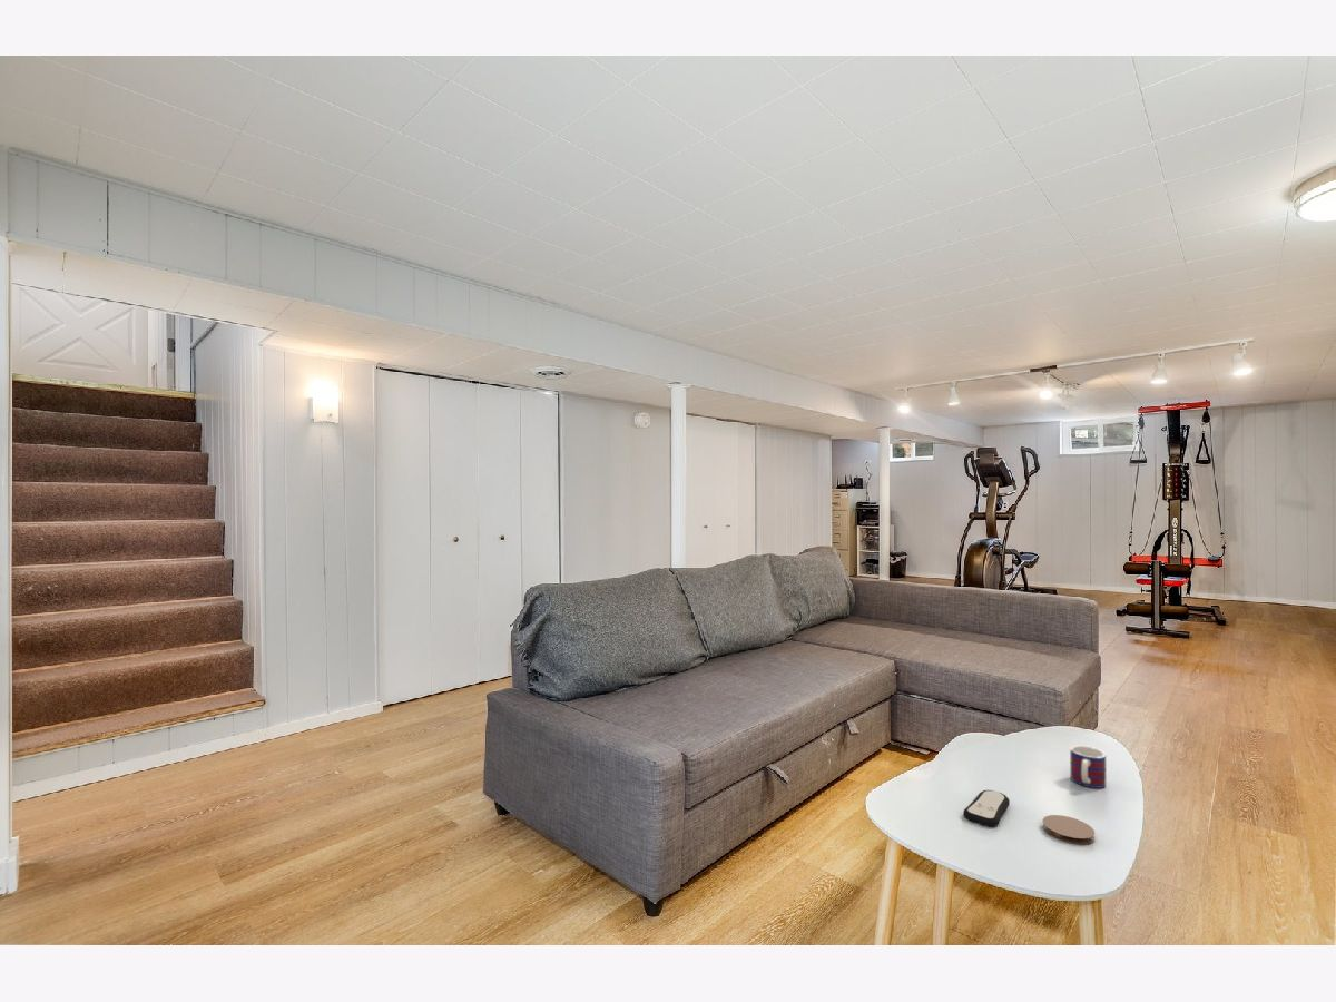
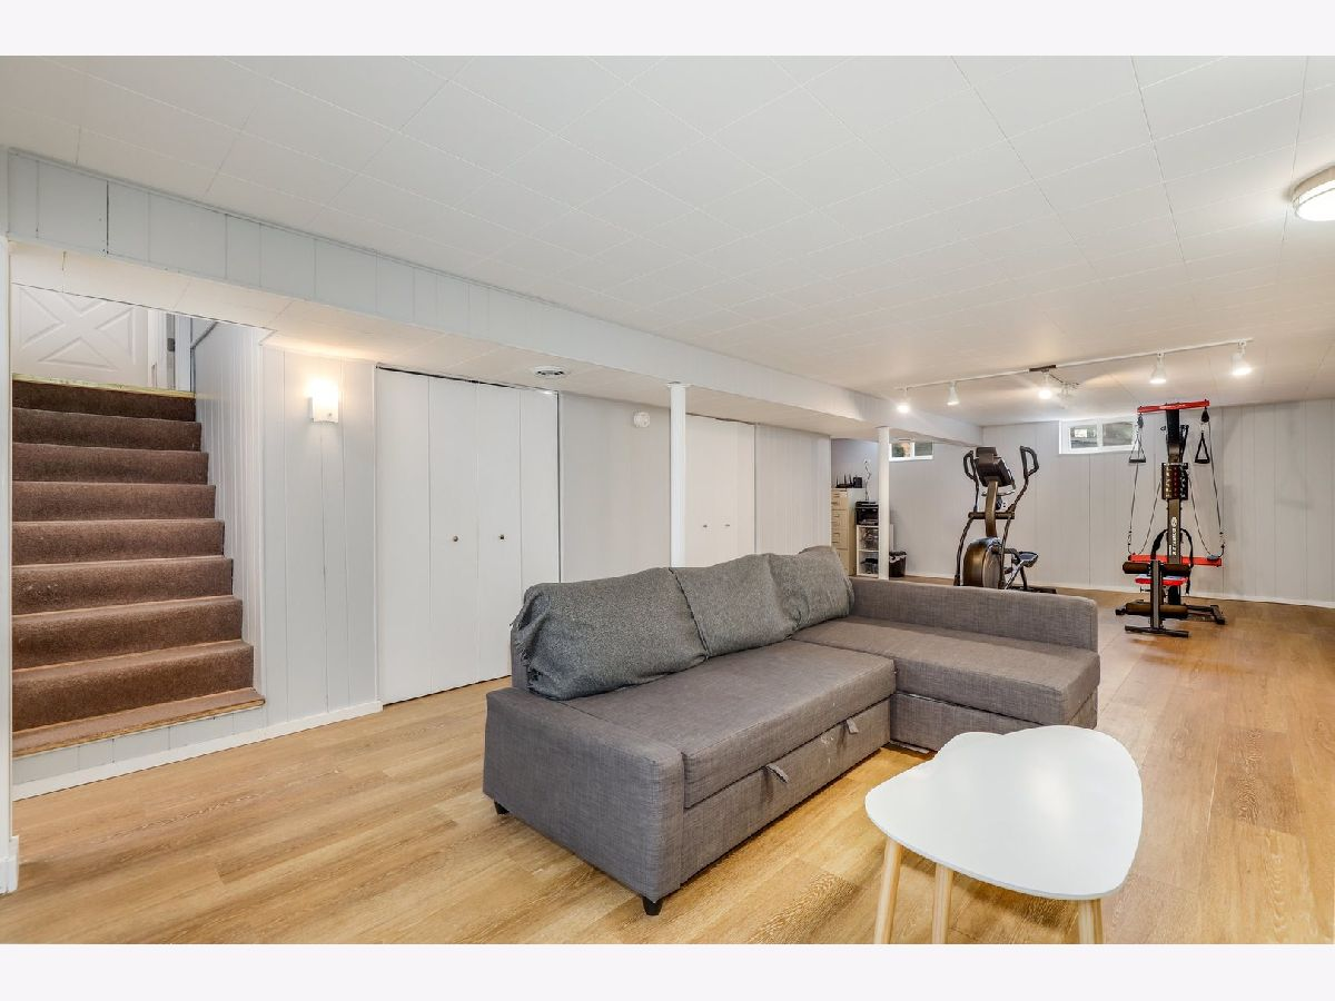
- coaster (1068, 828)
- mug (1087, 768)
- remote control (988, 806)
